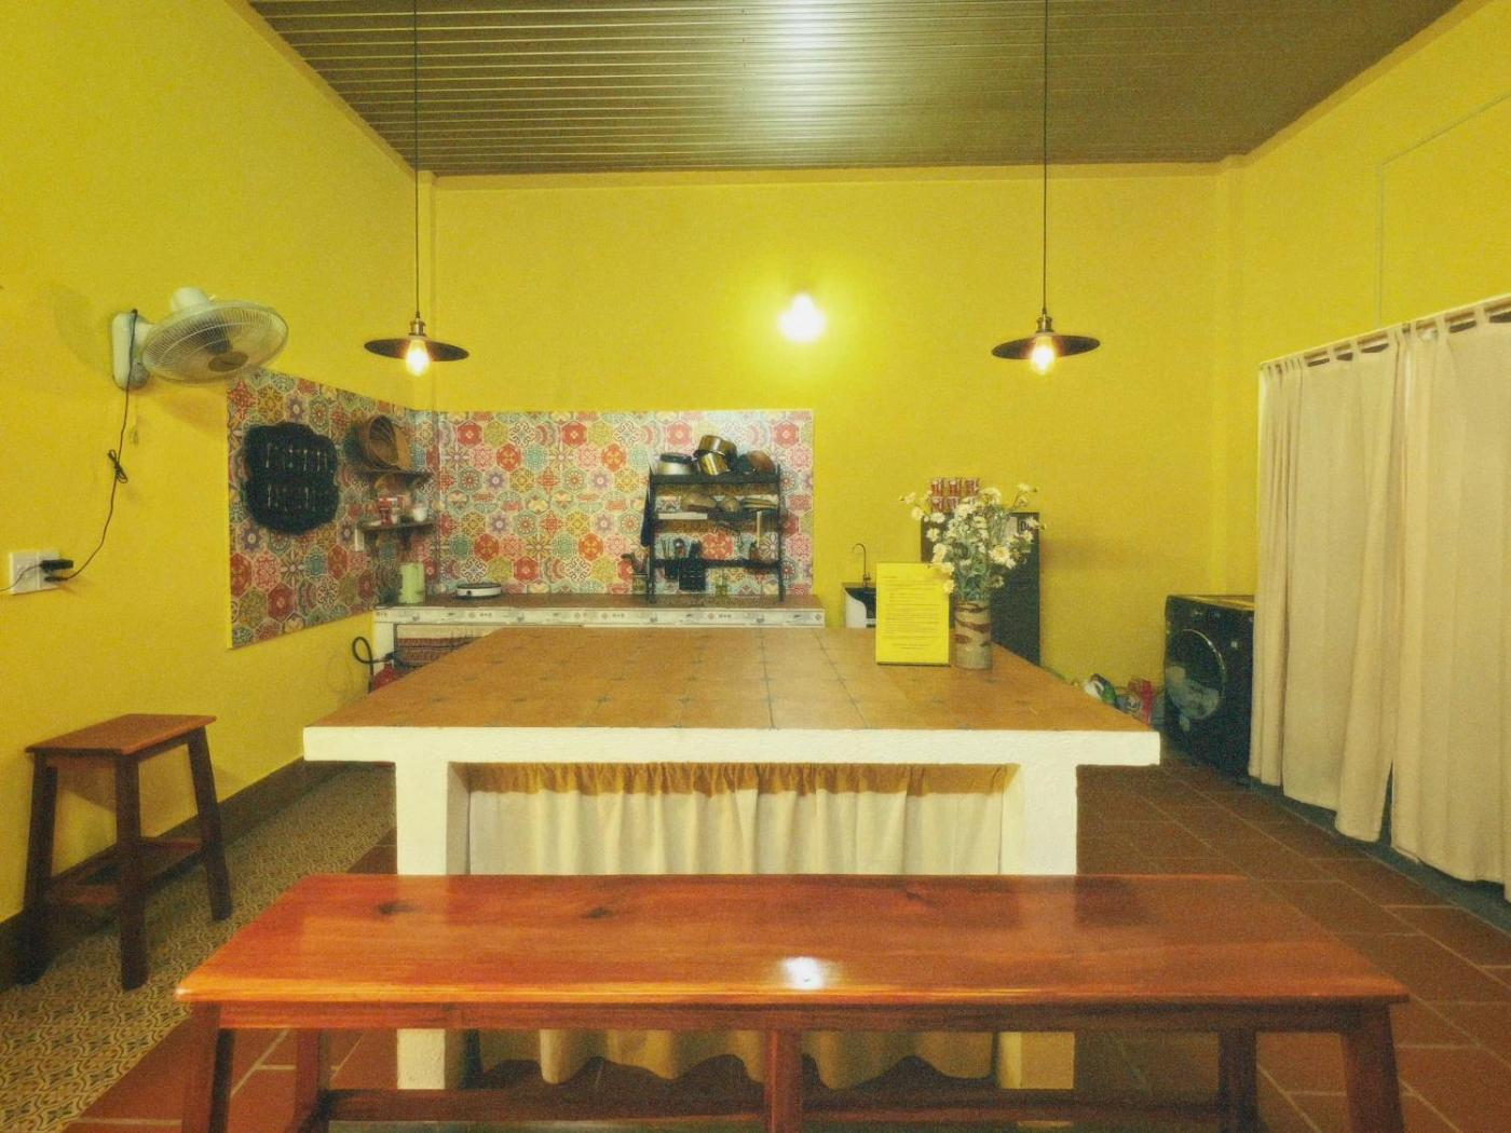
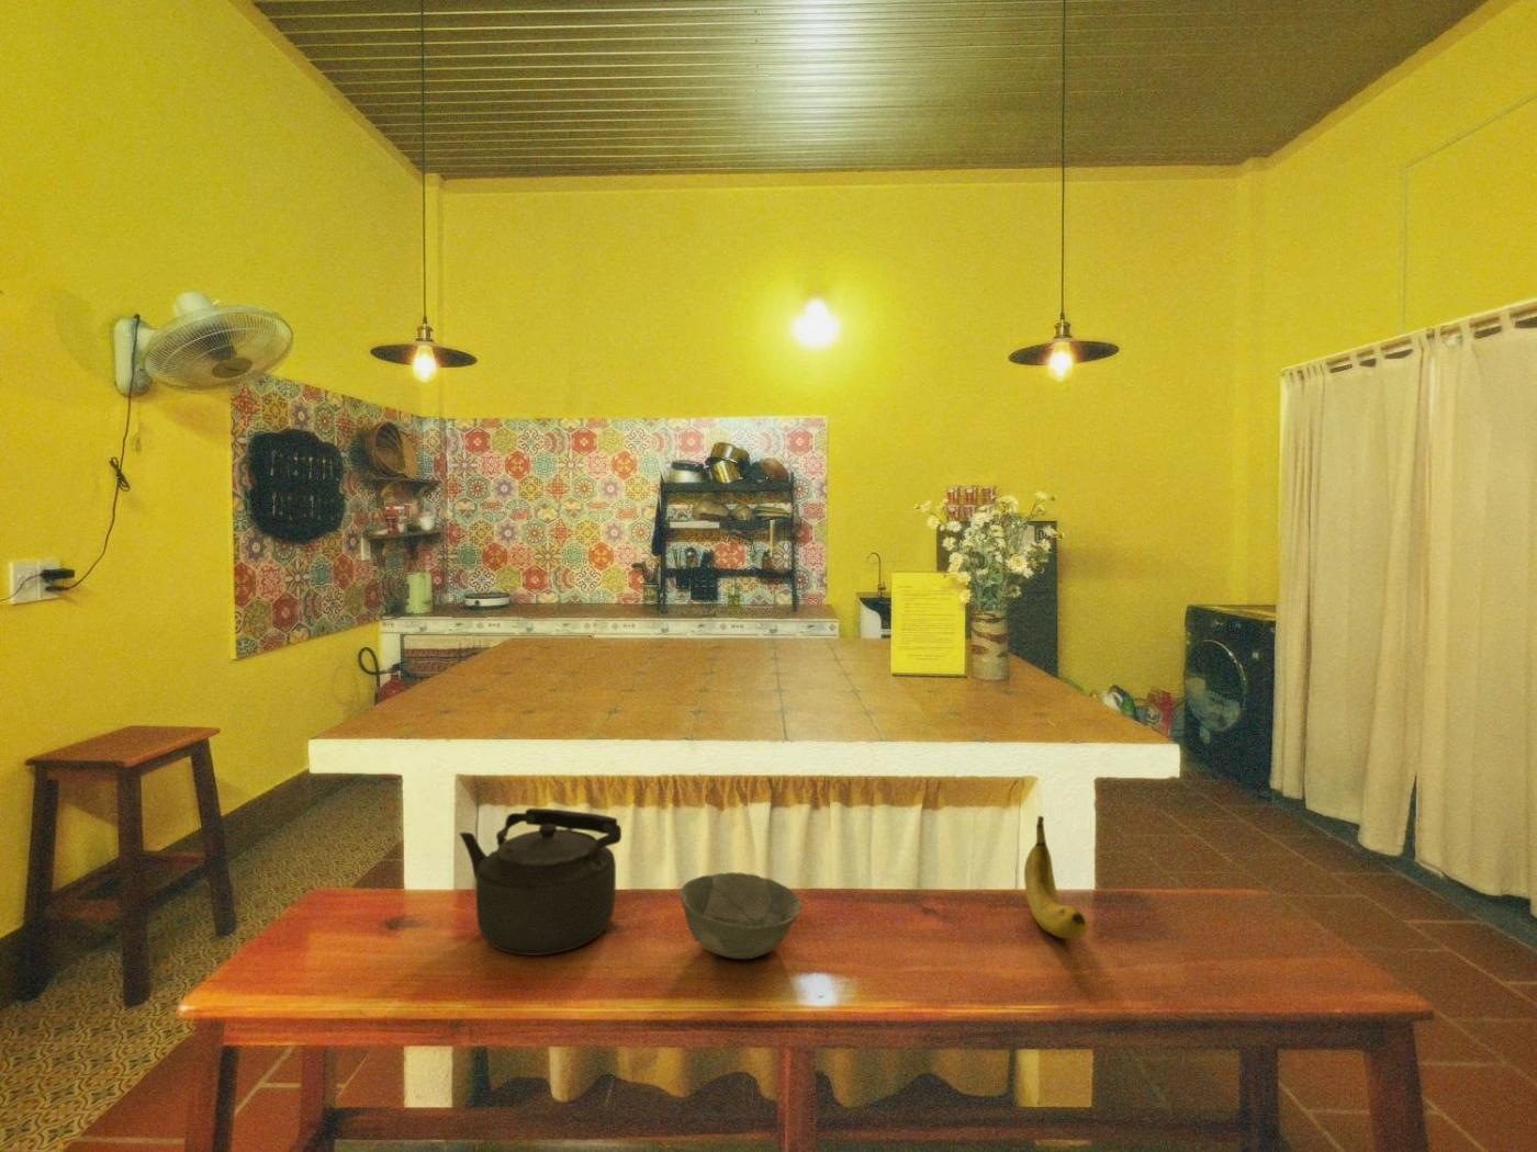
+ kettle (545, 876)
+ bowl (739, 920)
+ banana (1053, 883)
